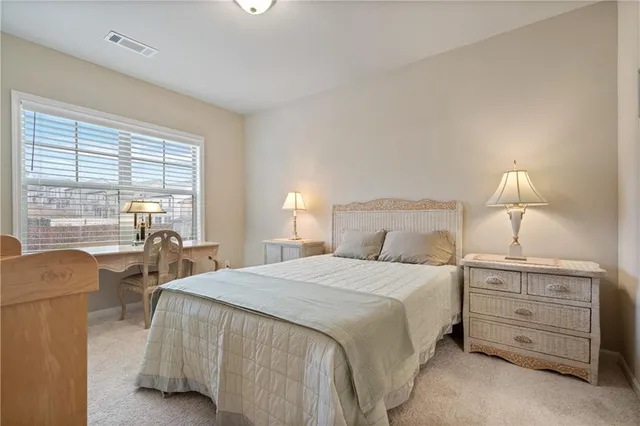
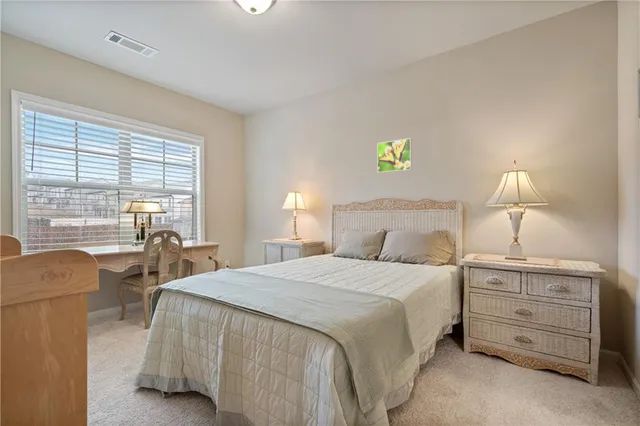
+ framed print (393, 156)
